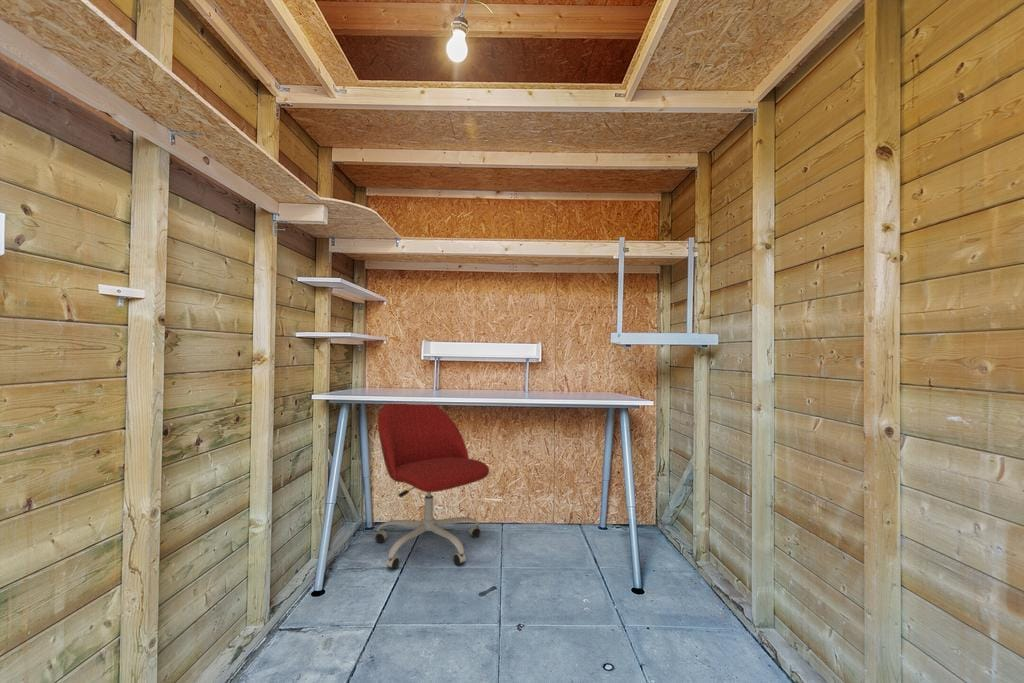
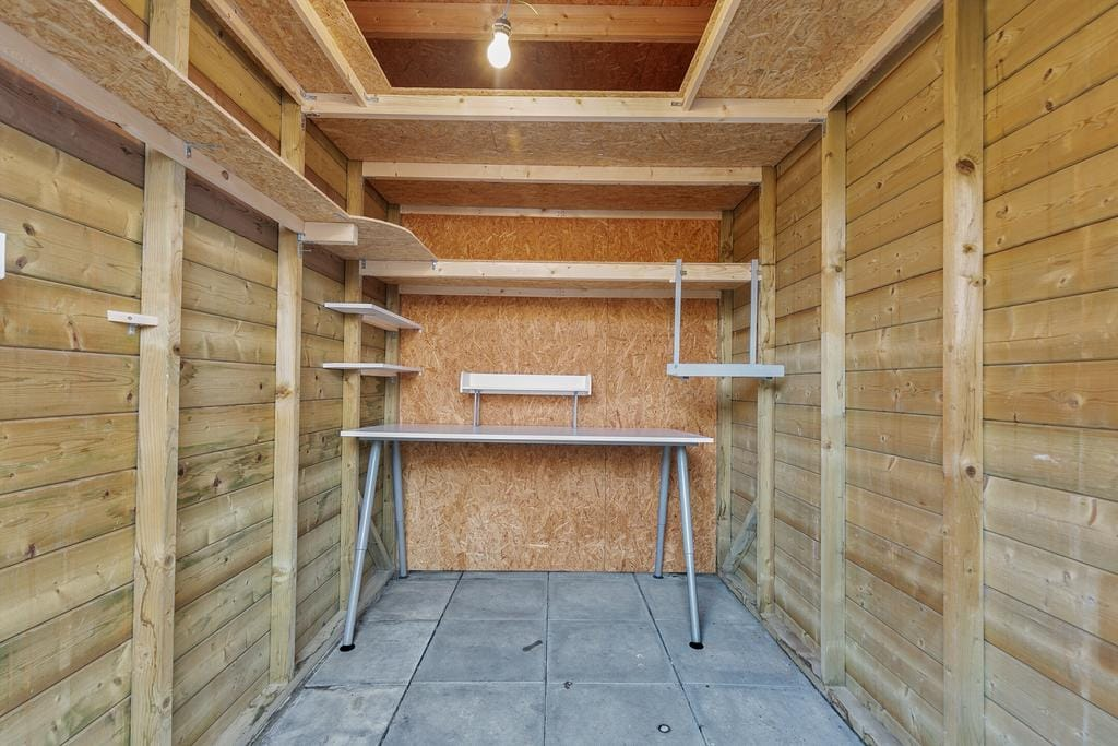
- office chair (431, 475)
